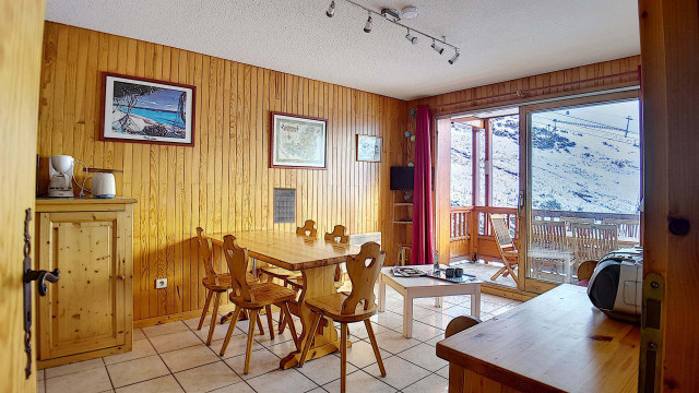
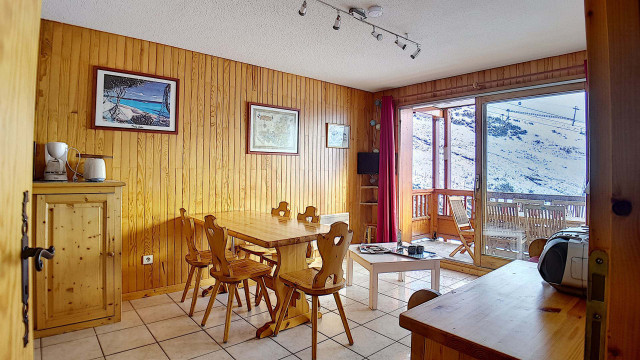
- calendar (284, 201)
